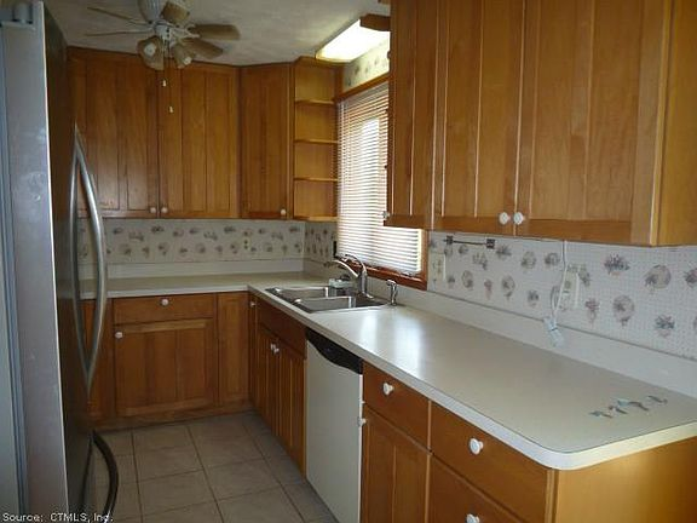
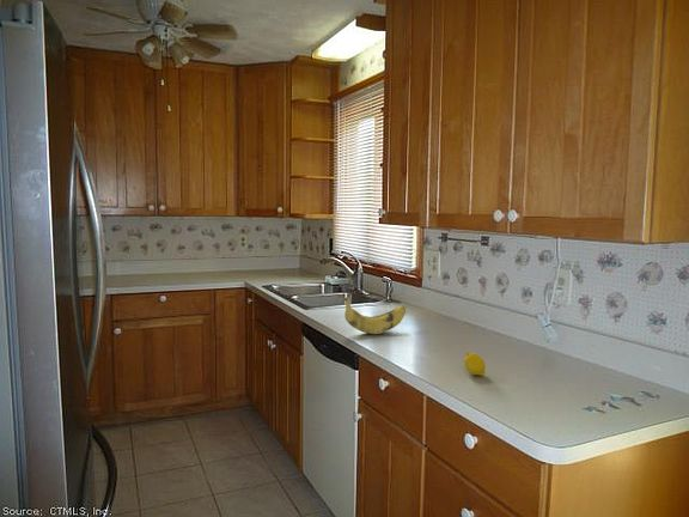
+ fruit (474, 364)
+ banana (374, 316)
